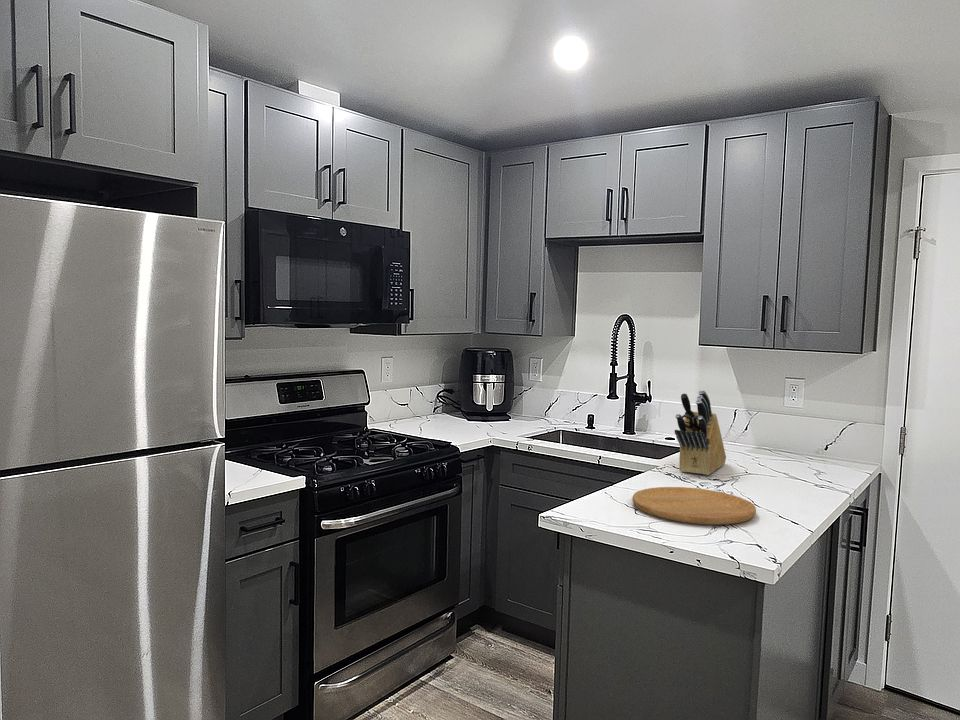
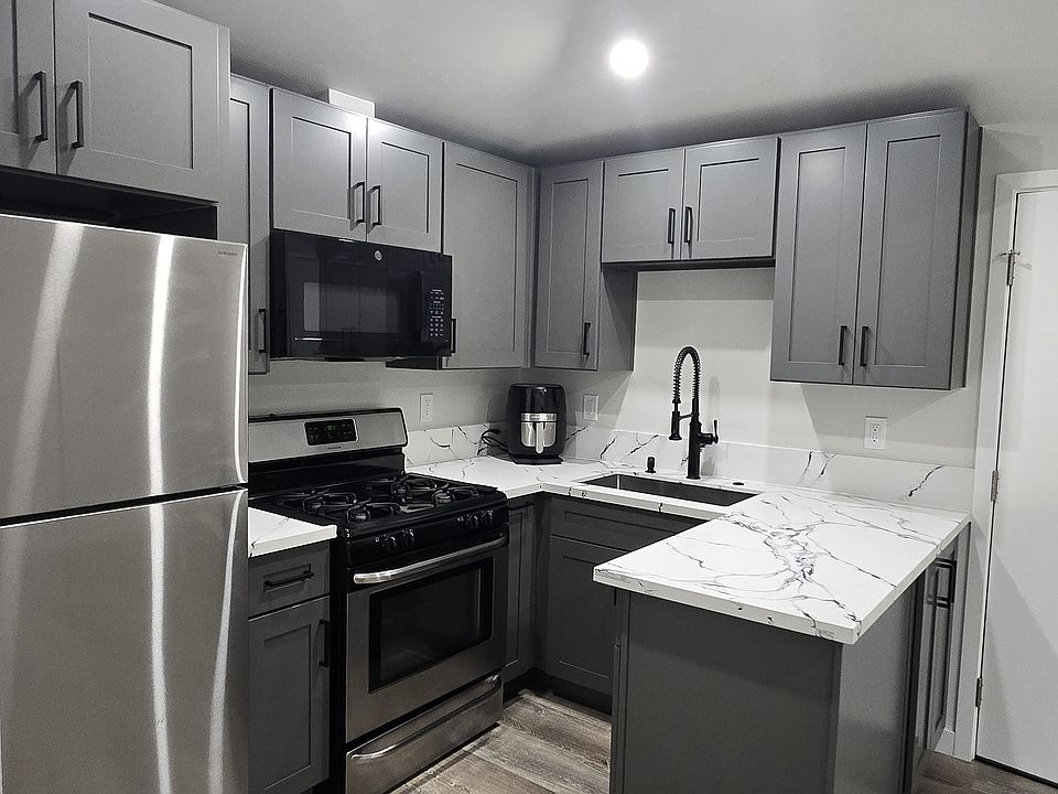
- knife block (701, 429)
- cutting board (692, 504)
